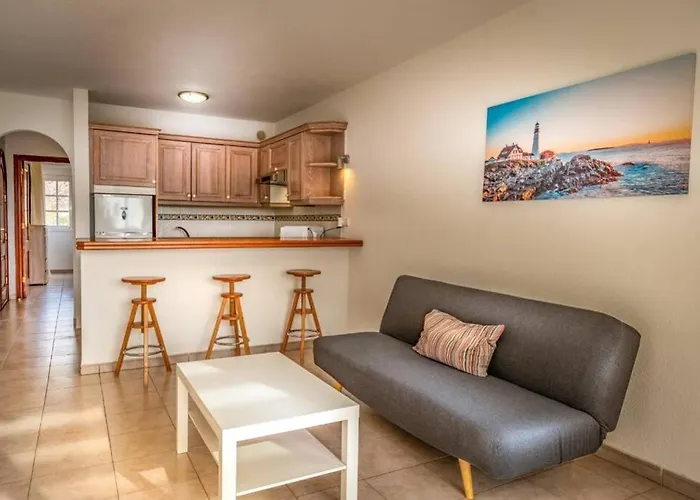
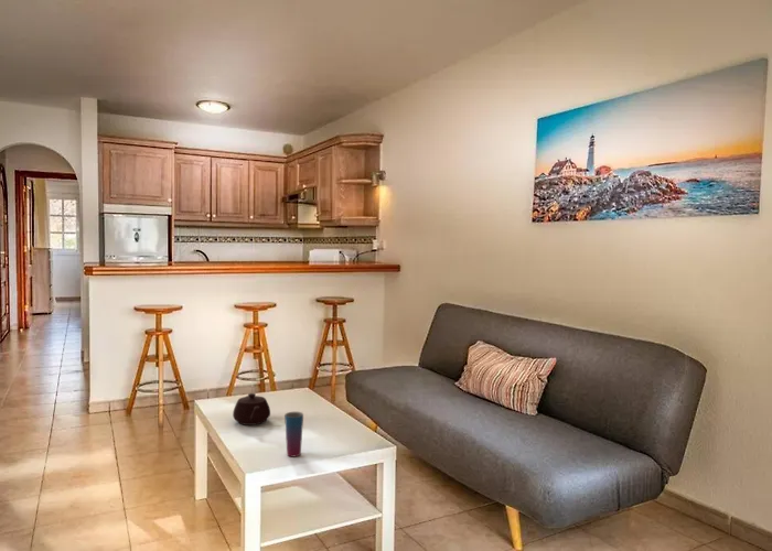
+ cup (293, 434)
+ teapot (251, 408)
